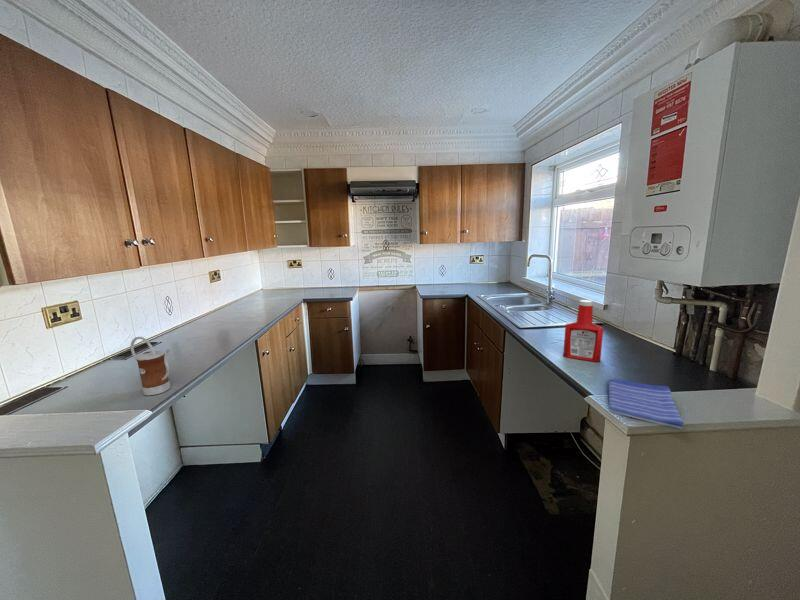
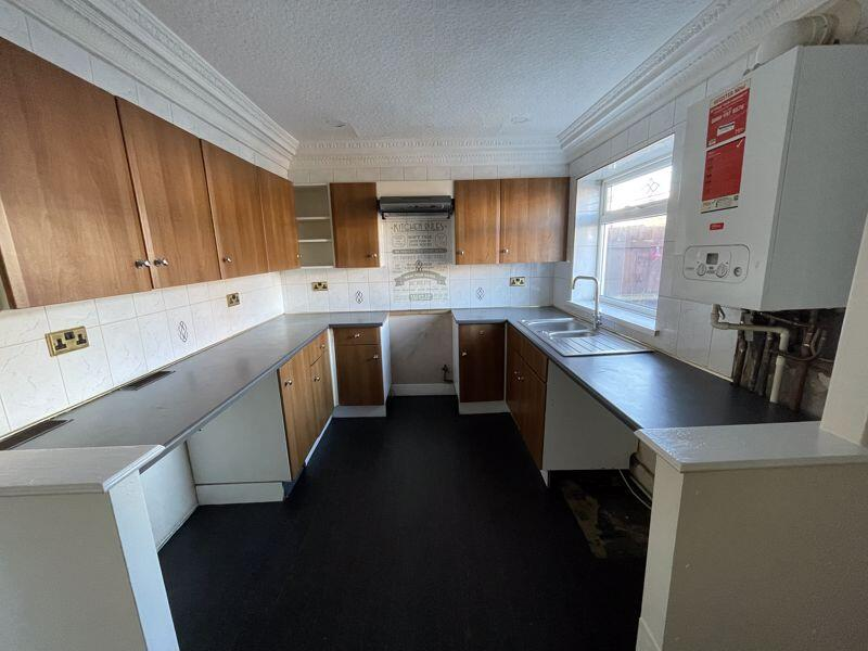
- soap bottle (583, 329)
- kettle (152, 364)
- dish towel (641, 399)
